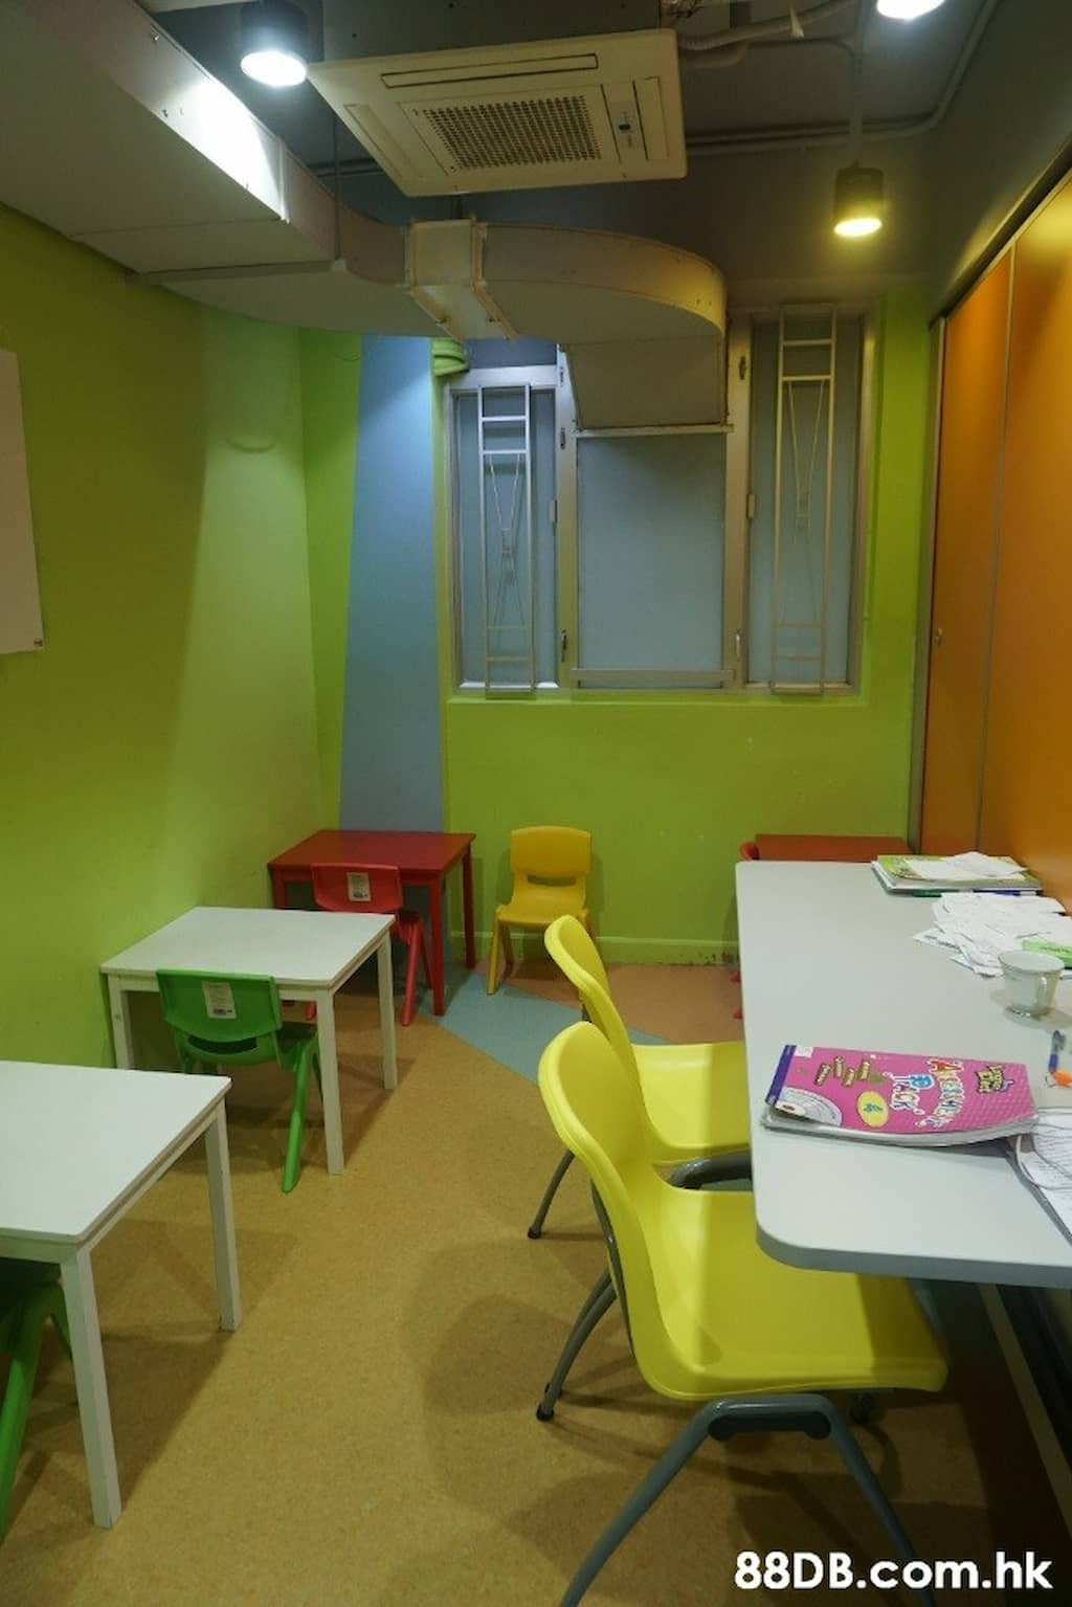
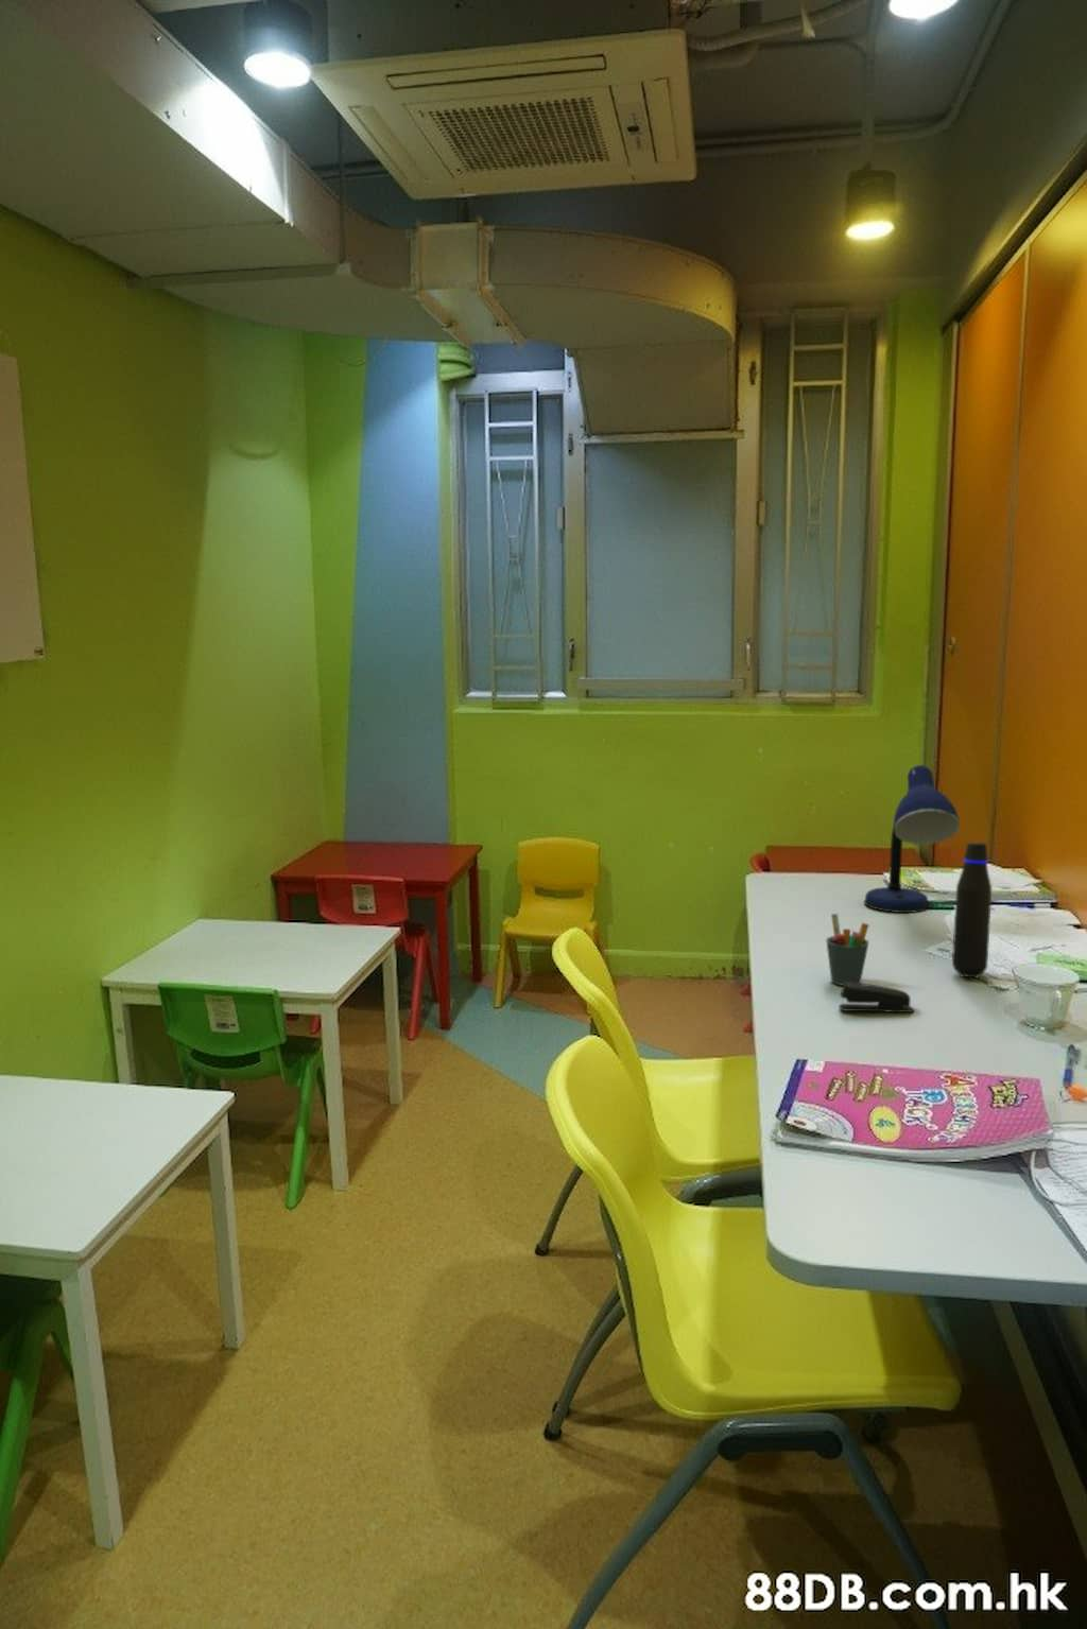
+ pen holder (847, 950)
+ desk lamp (910, 839)
+ stapler (877, 997)
+ water bottle (973, 910)
